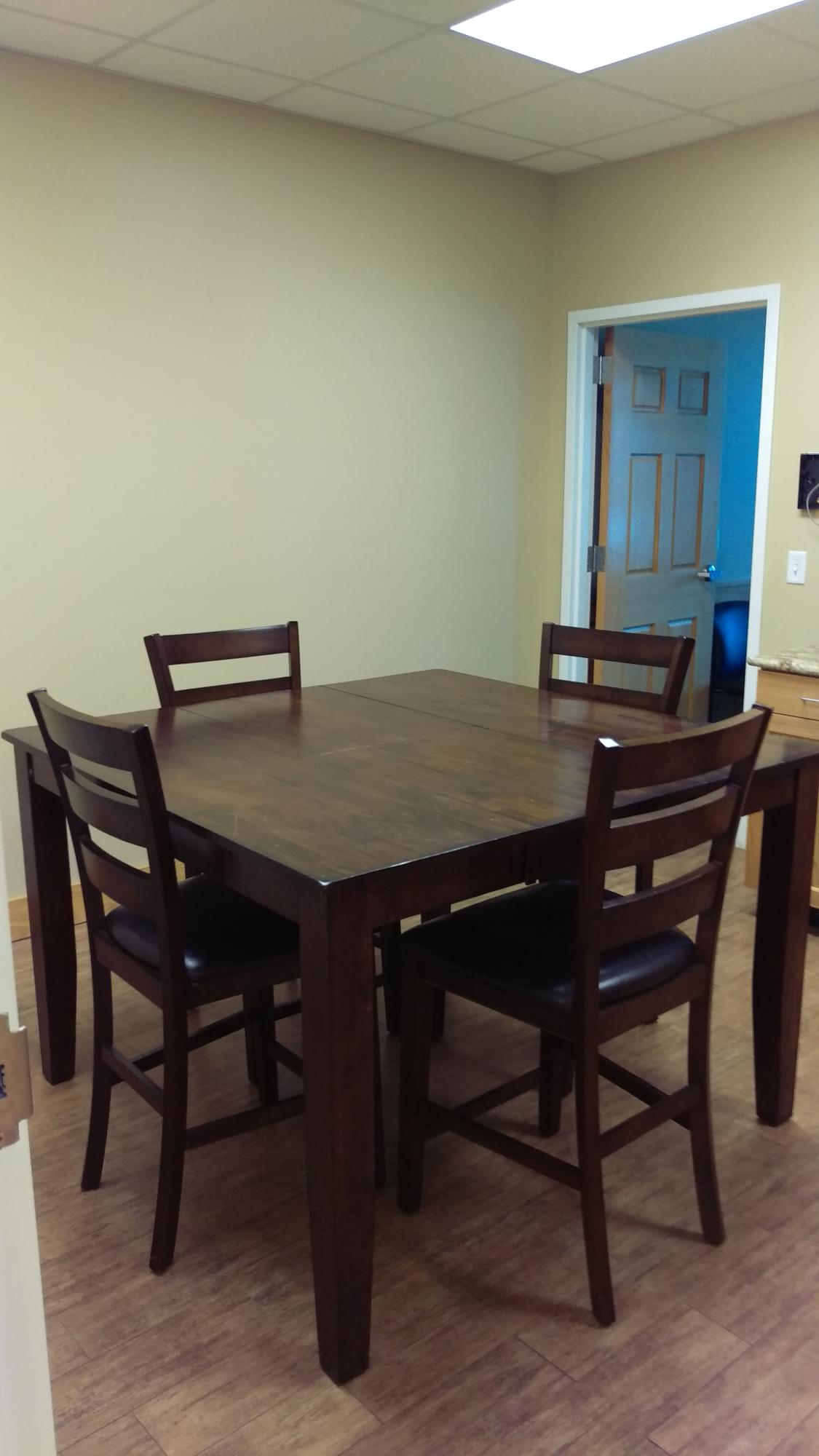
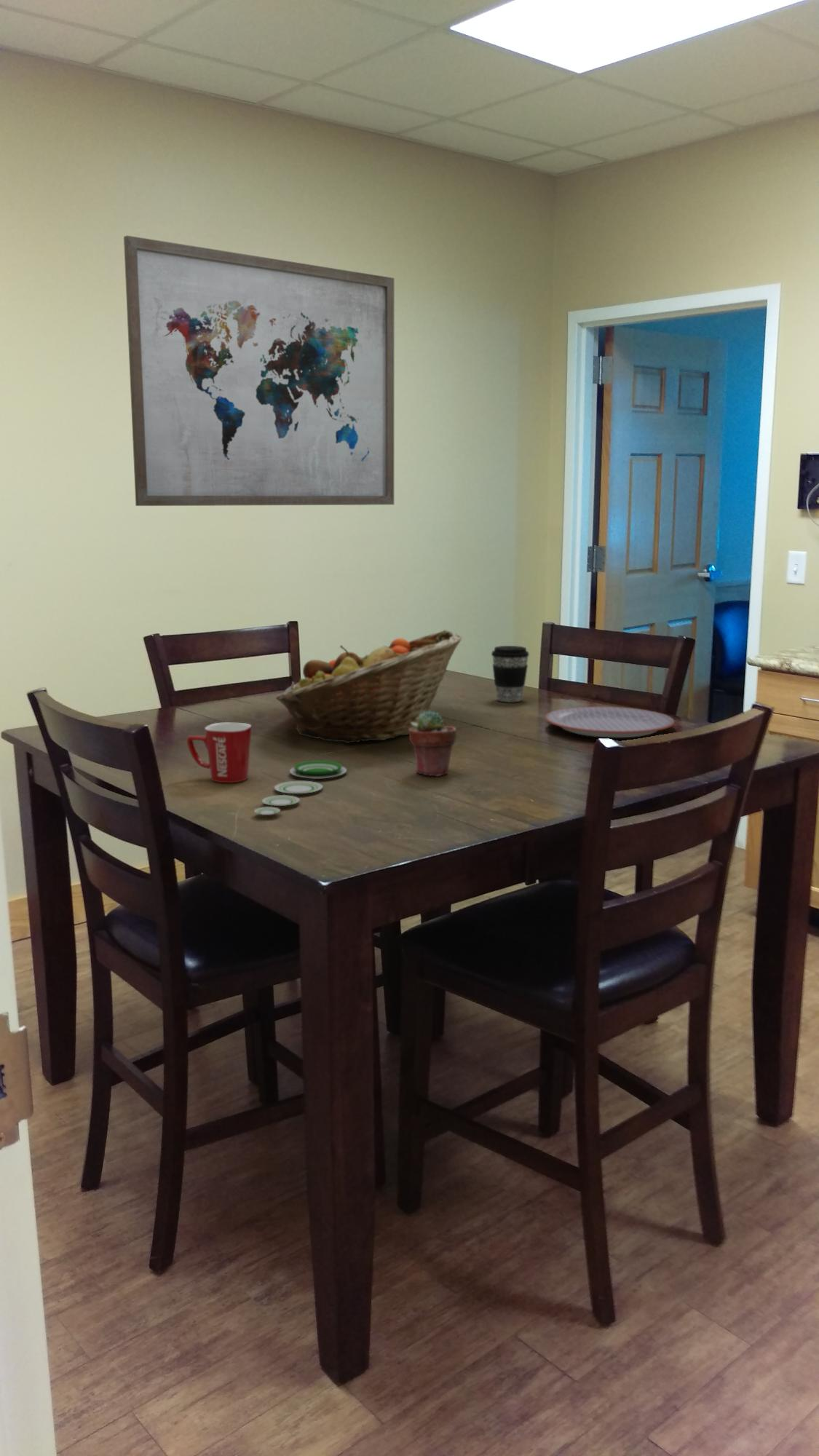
+ coffee cup (510, 673)
+ potted succulent (432, 741)
+ plate (609, 723)
+ fruit basket (371, 681)
+ wall art (273, 384)
+ plate (297, 786)
+ mug (218, 752)
